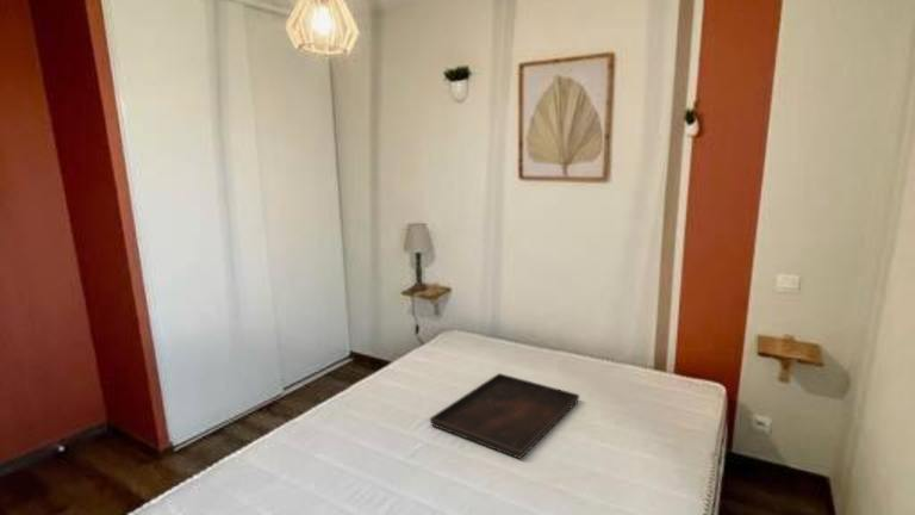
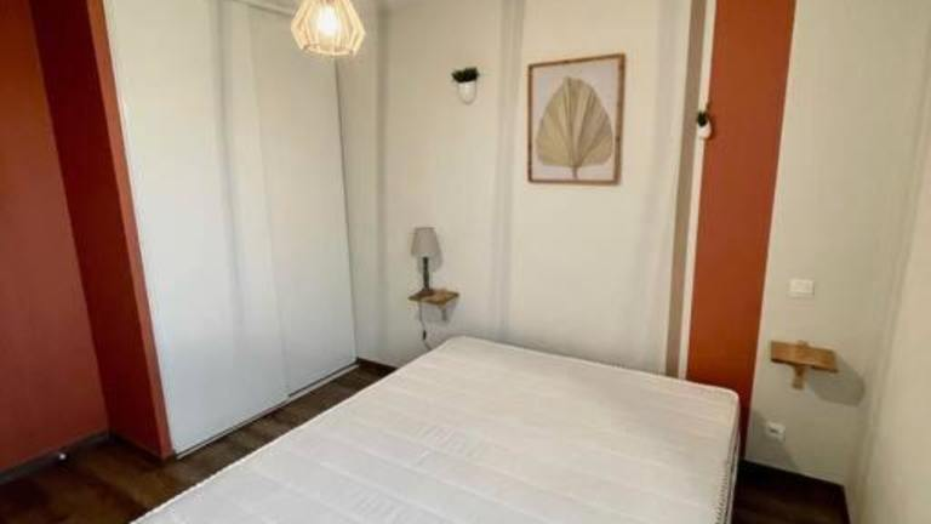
- serving tray (508, 409)
